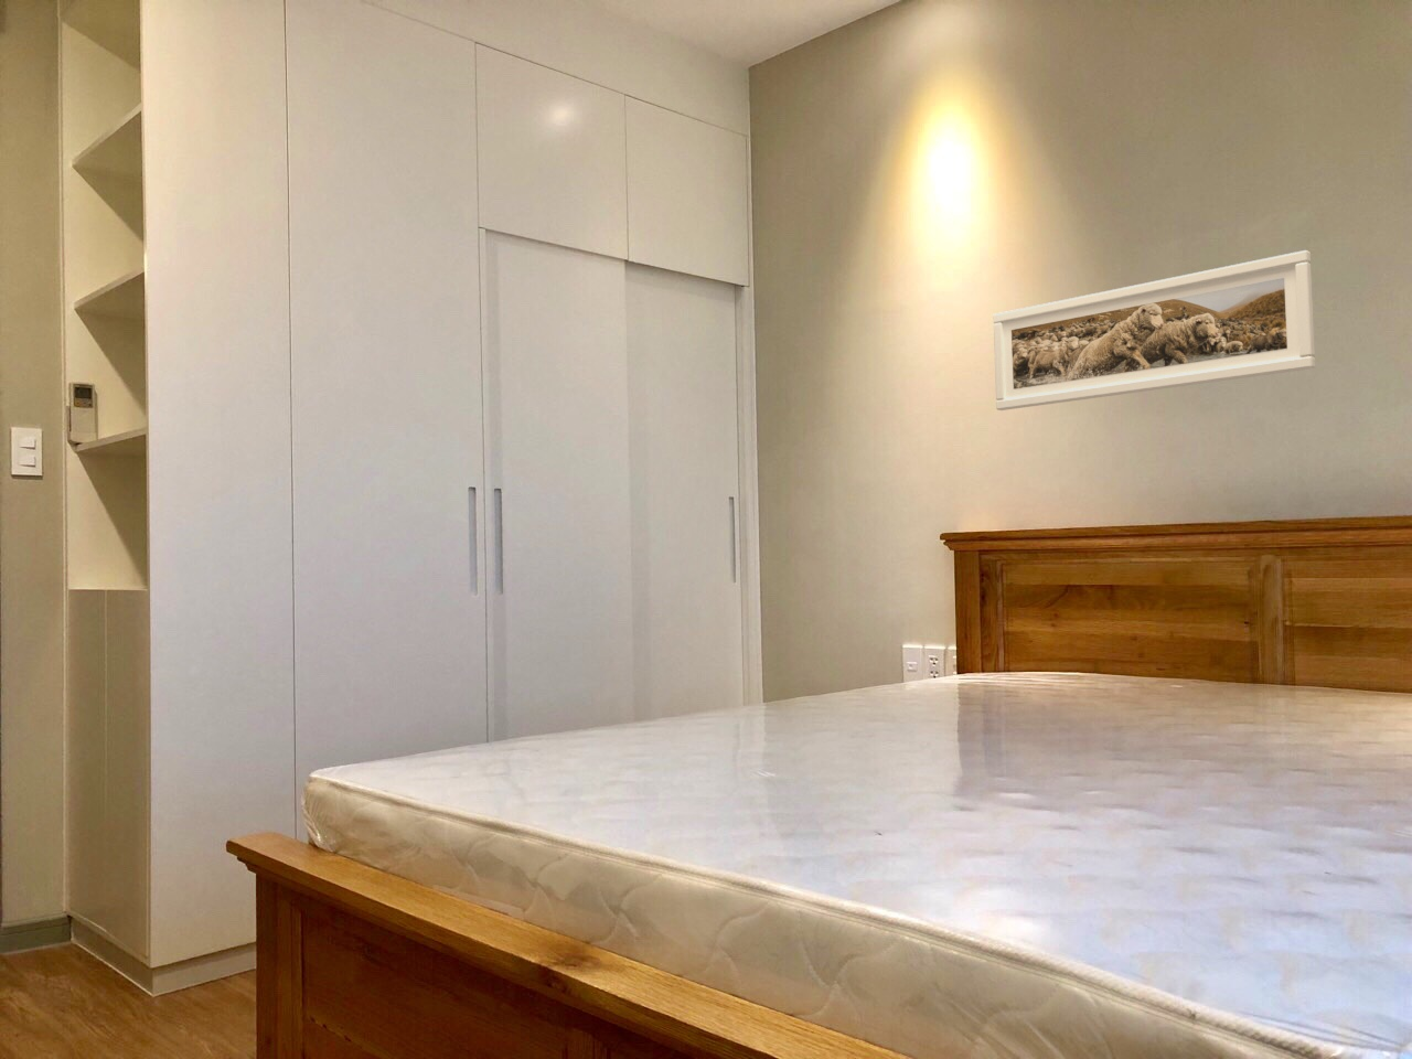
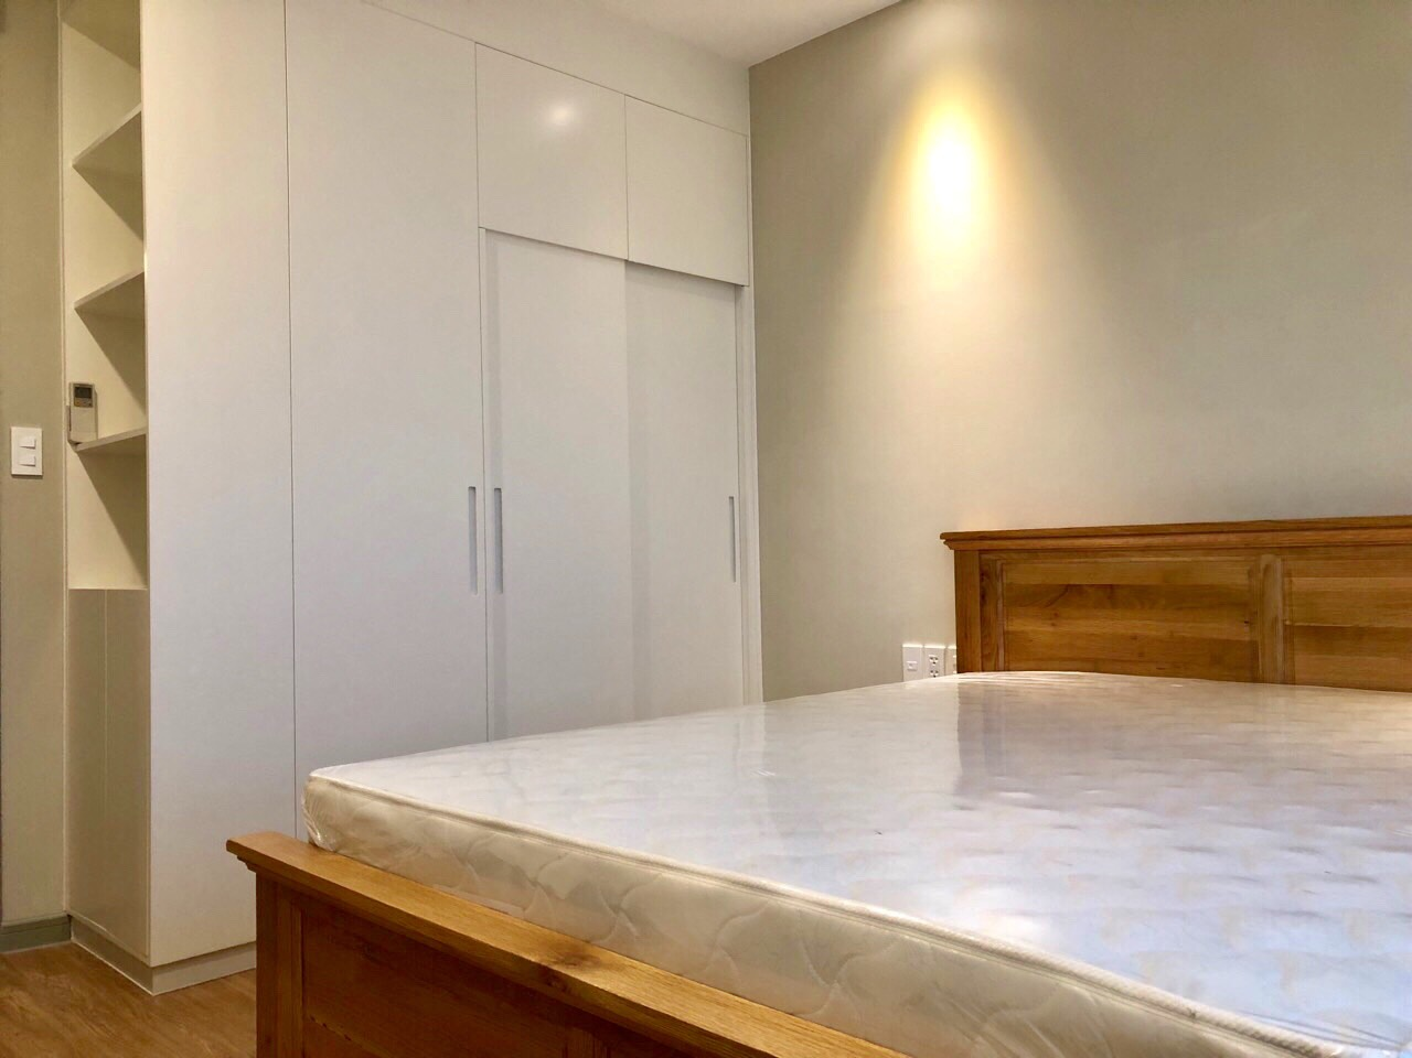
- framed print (1137, 337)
